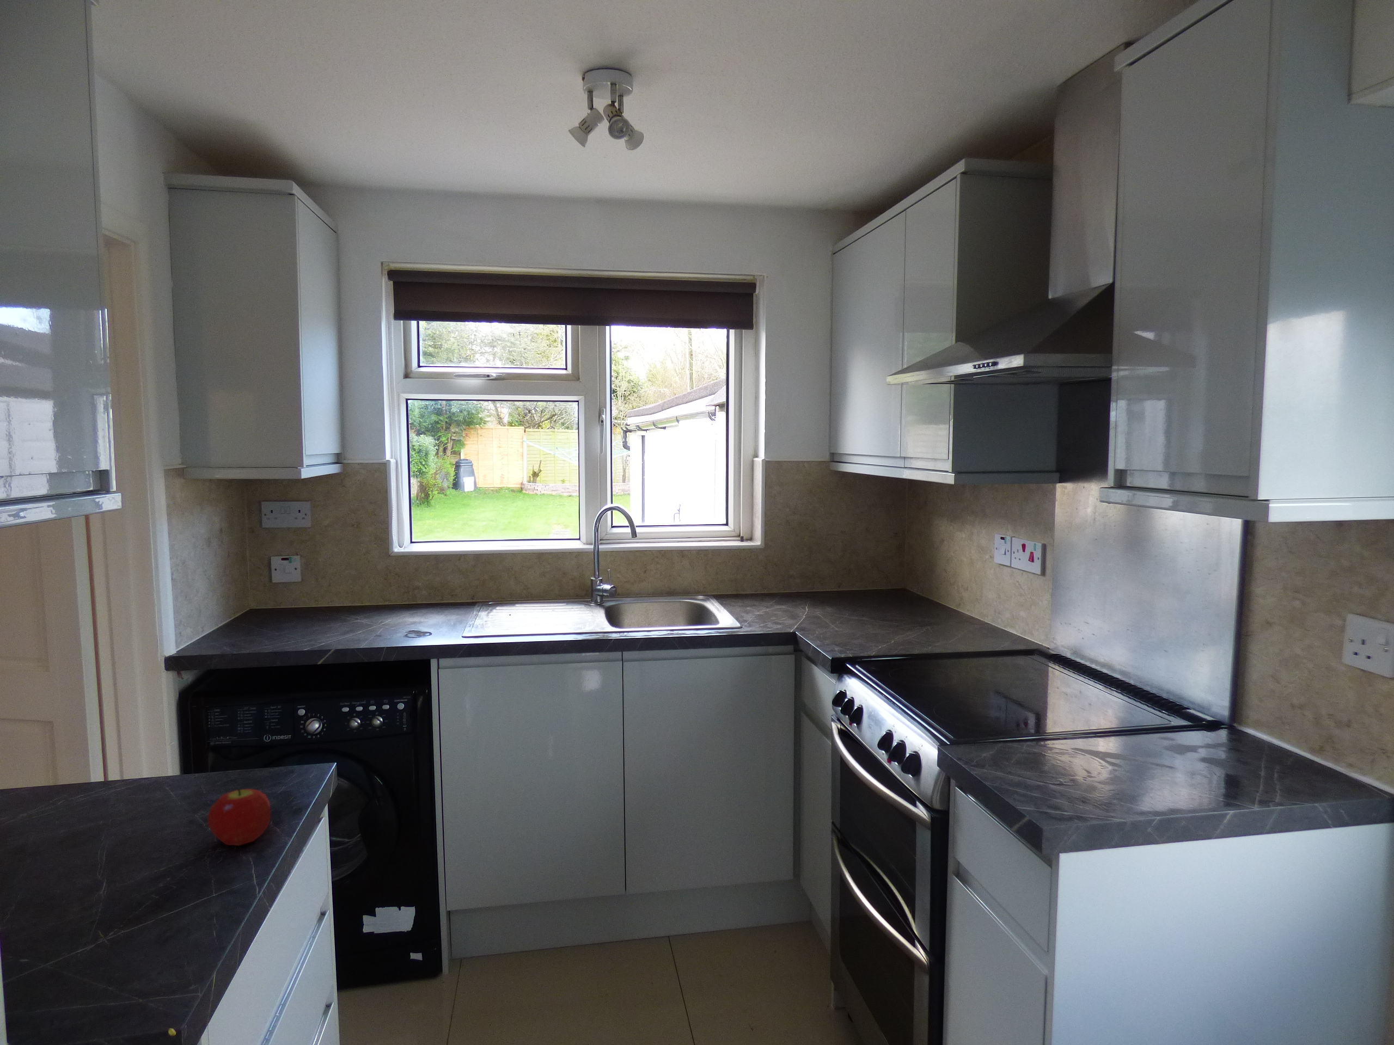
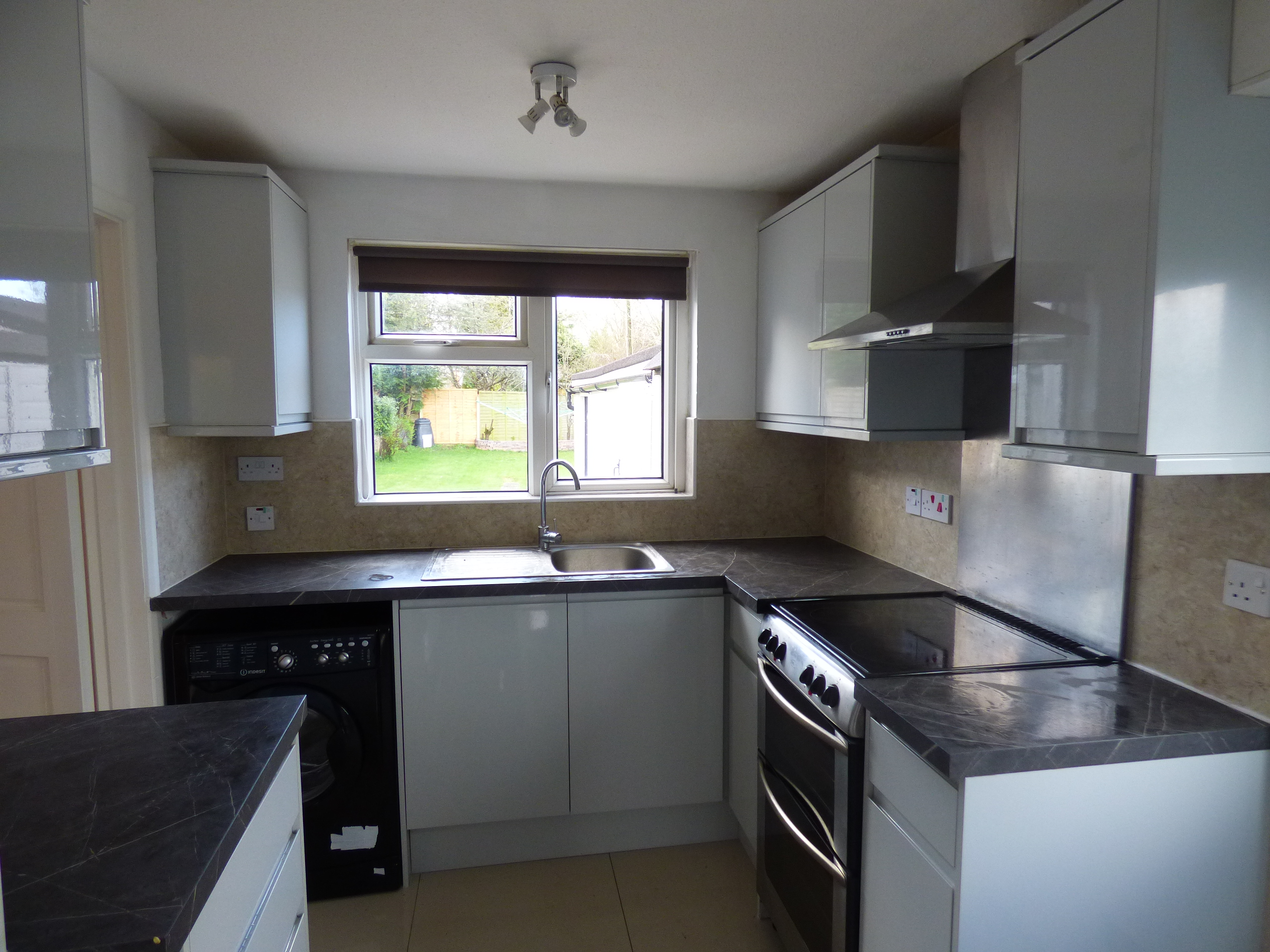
- fruit (240, 813)
